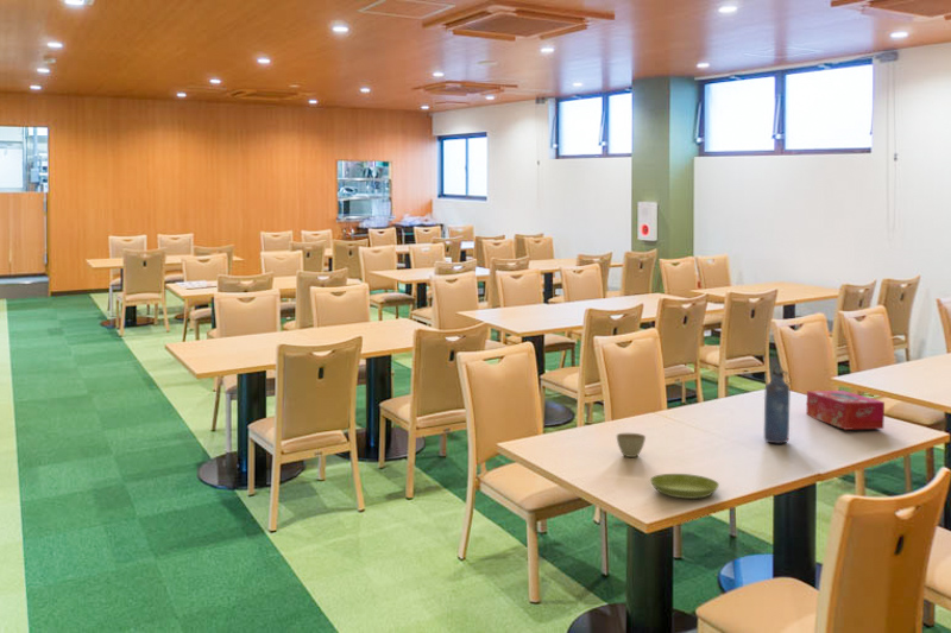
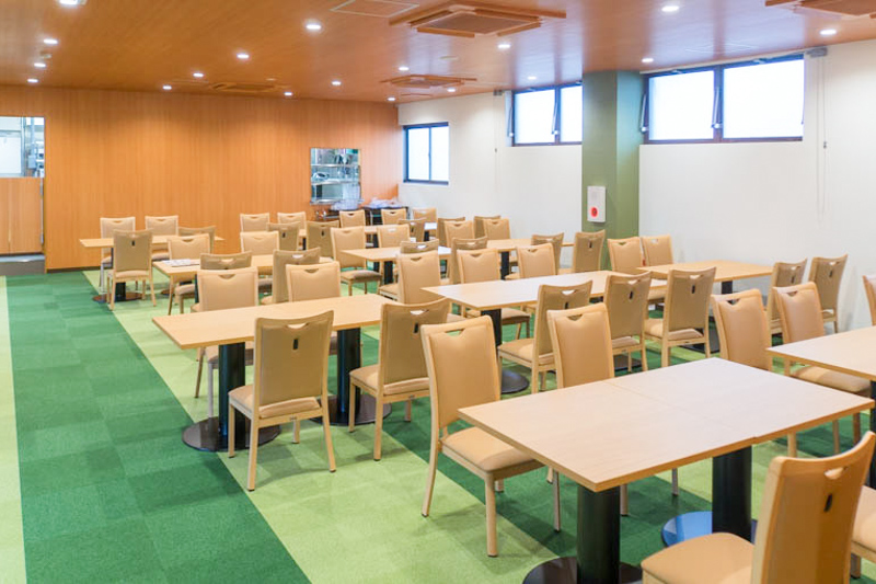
- water bottle (777, 404)
- saucer (684, 486)
- flower pot (630, 445)
- tissue box (843, 409)
